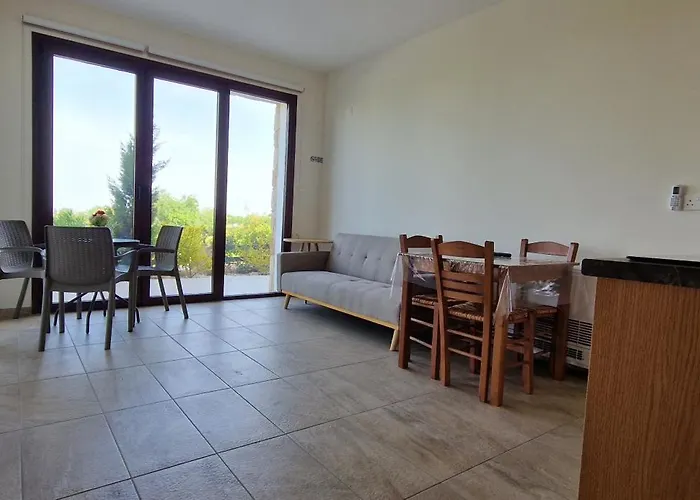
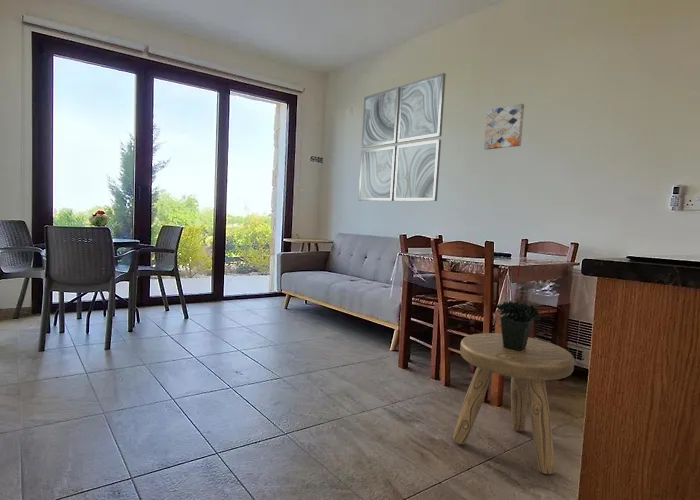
+ wall art (397, 145)
+ potted plant (518, 305)
+ wall art (503, 127)
+ stool (511, 397)
